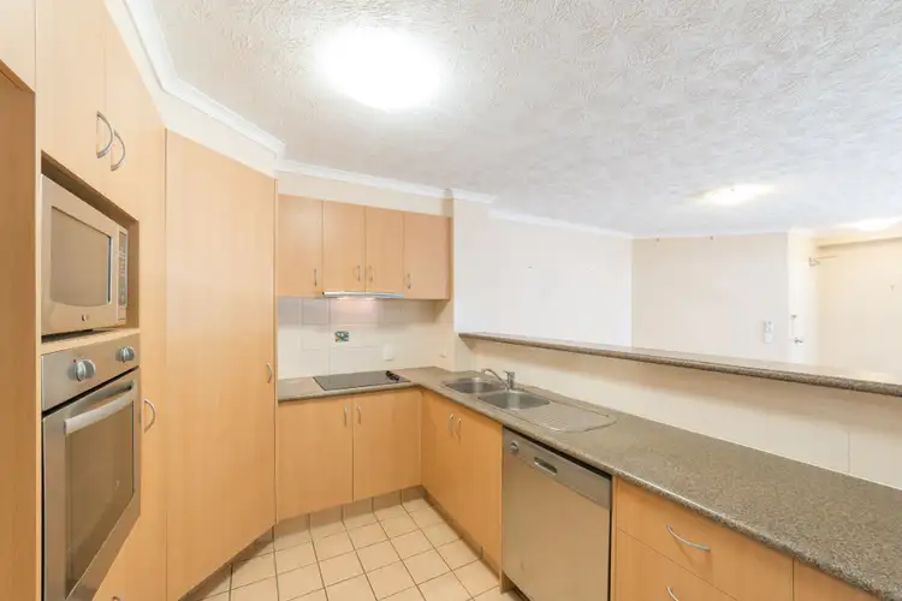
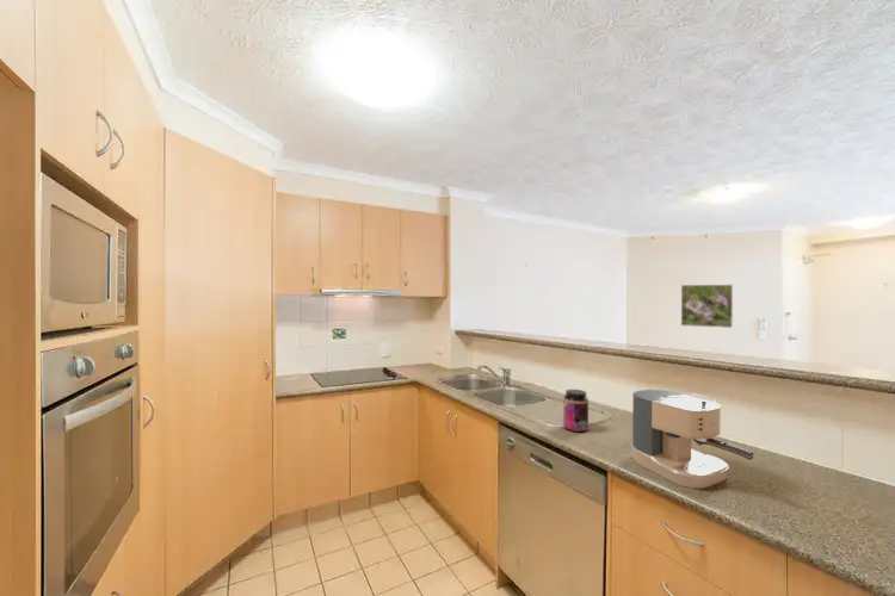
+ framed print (705, 305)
+ jar (575, 409)
+ coffee maker (686, 434)
